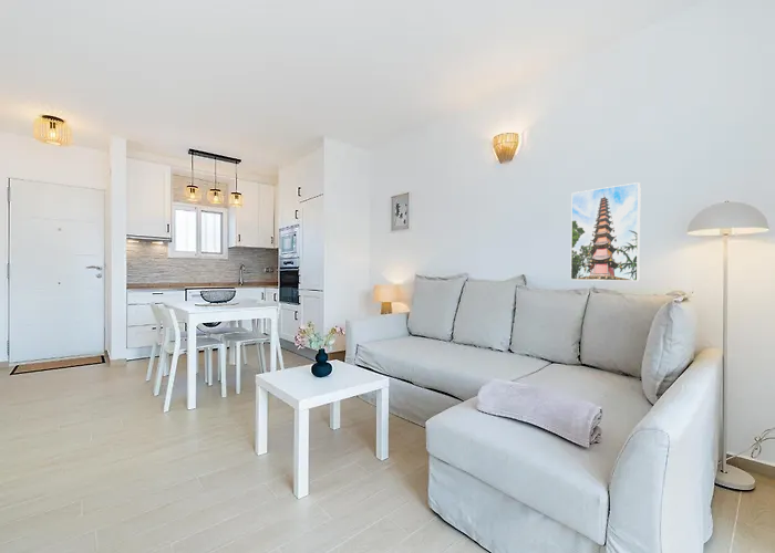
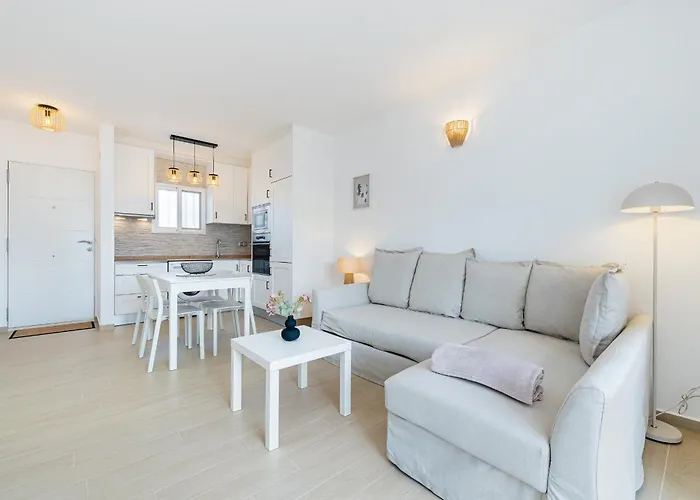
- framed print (603, 233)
